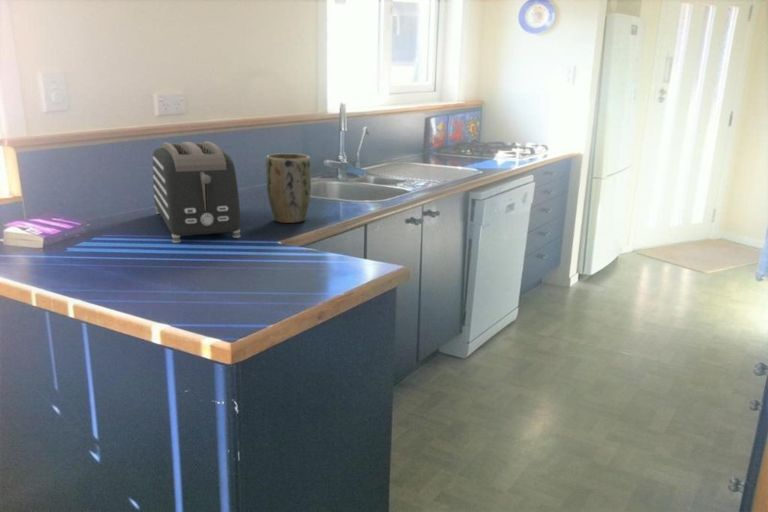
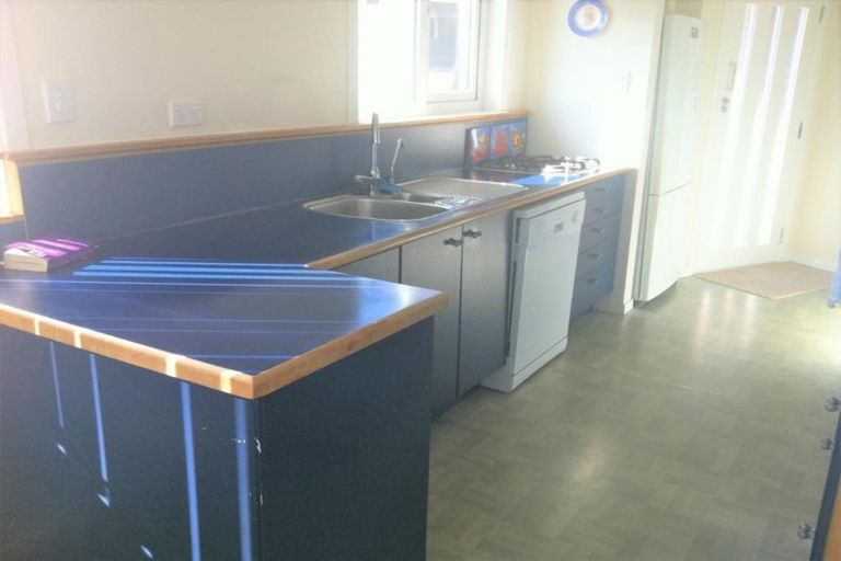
- plant pot (288, 188)
- toaster (194, 185)
